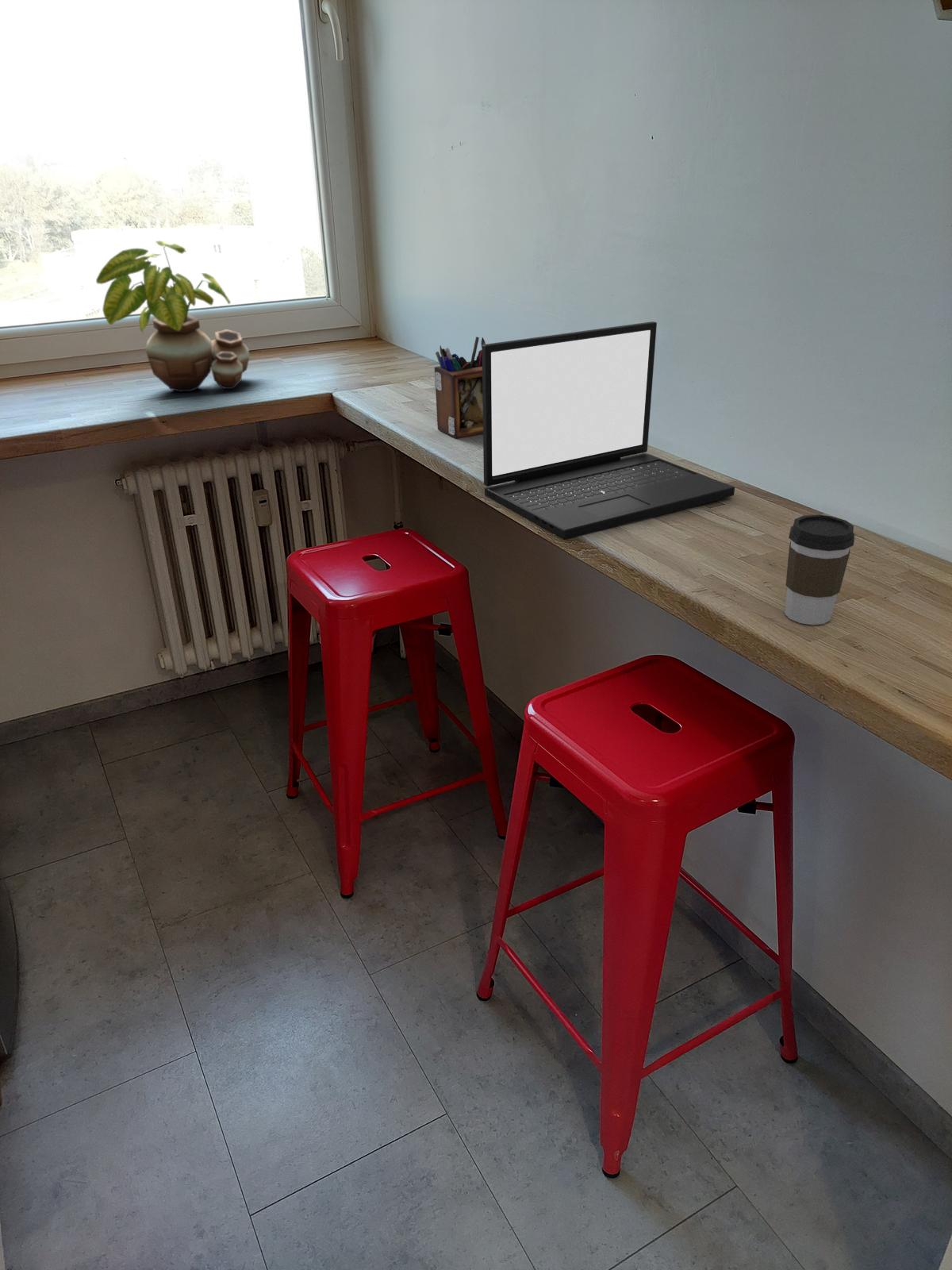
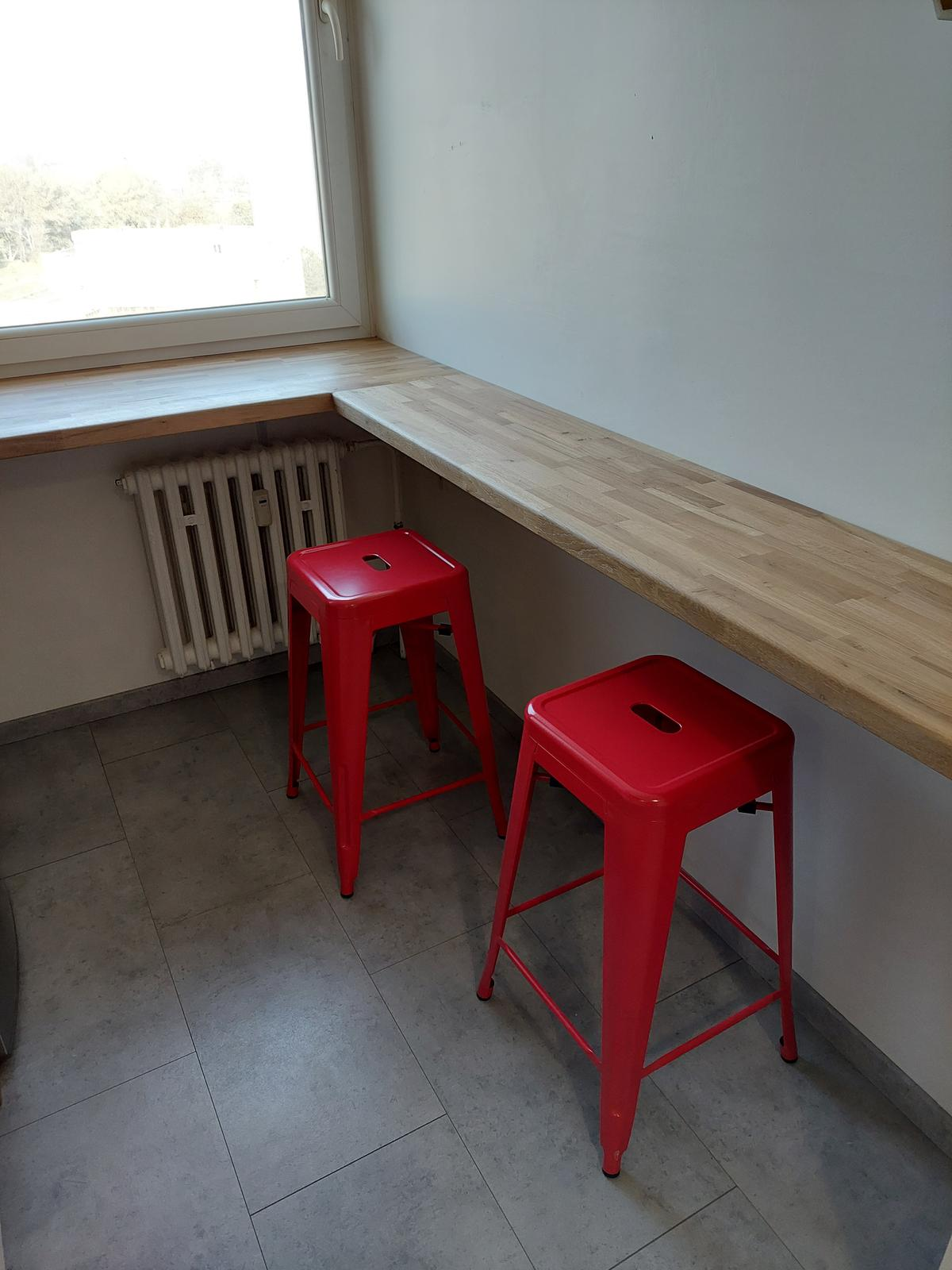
- potted plant (181, 318)
- coffee cup (815, 571)
- desk organizer (469, 387)
- laptop (612, 422)
